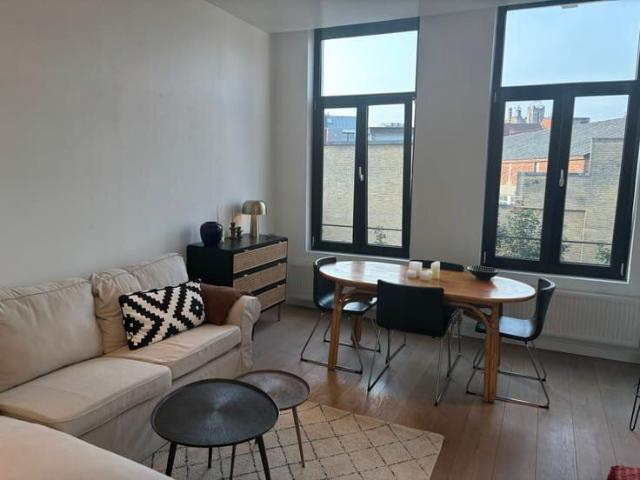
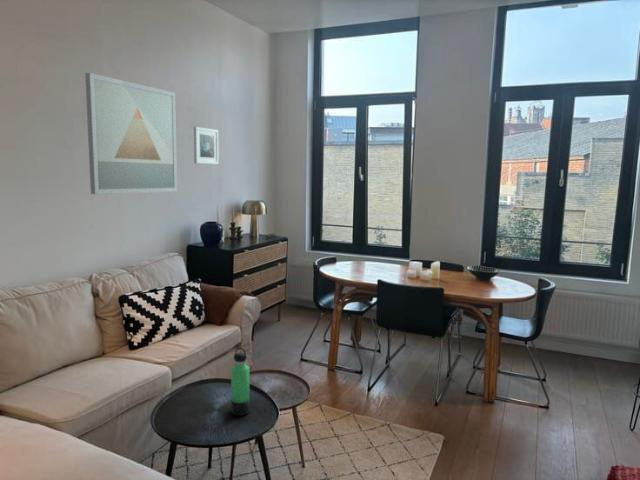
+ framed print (206, 146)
+ wall art (136, 139)
+ thermos bottle (240, 379)
